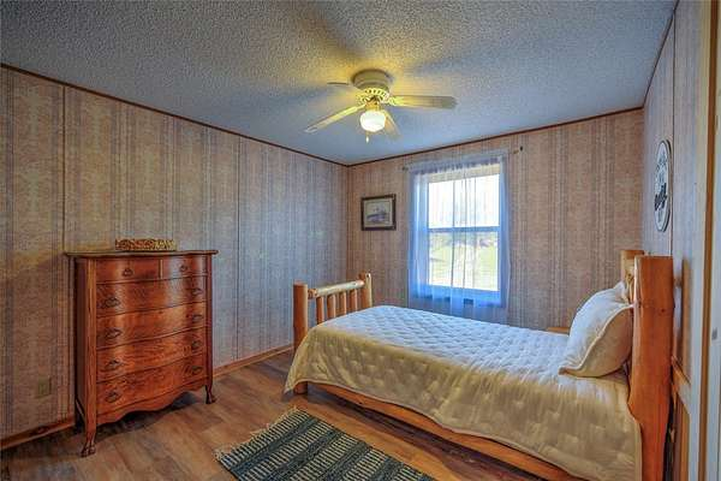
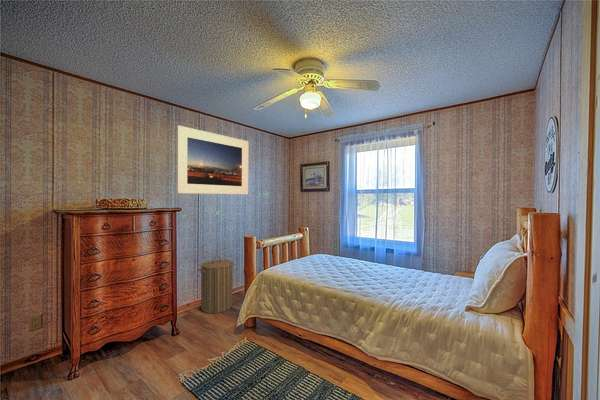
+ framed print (216, 164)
+ laundry hamper (217, 281)
